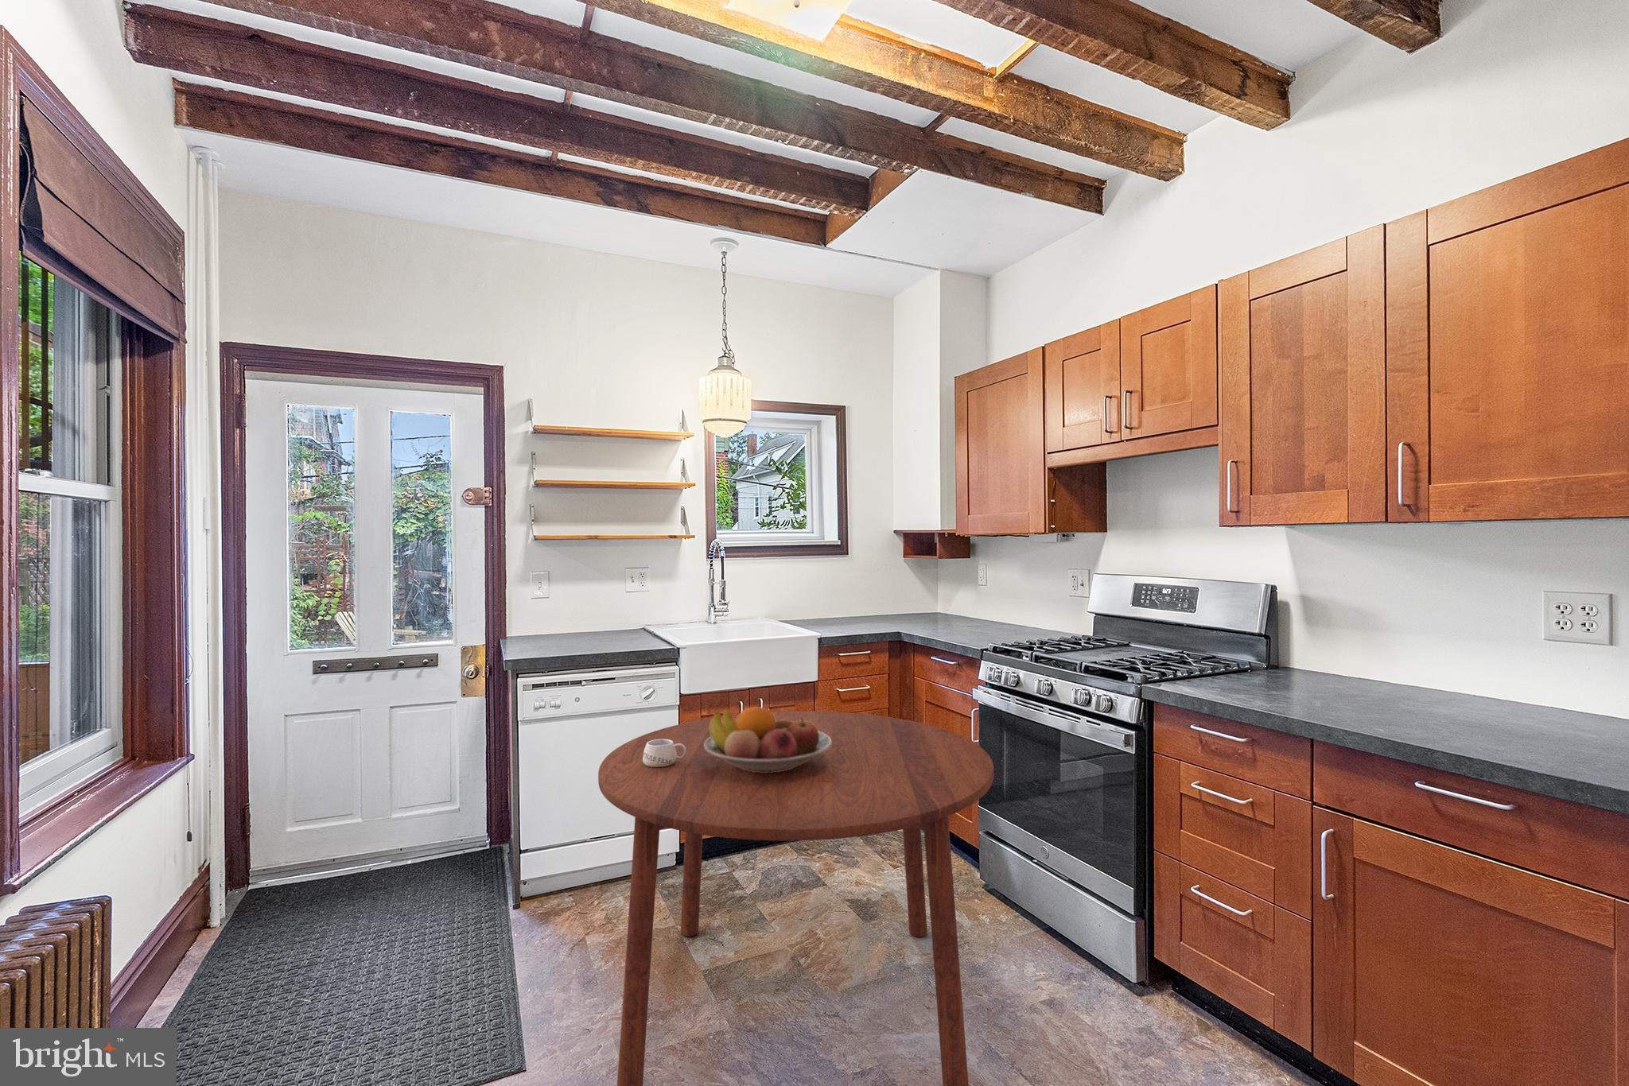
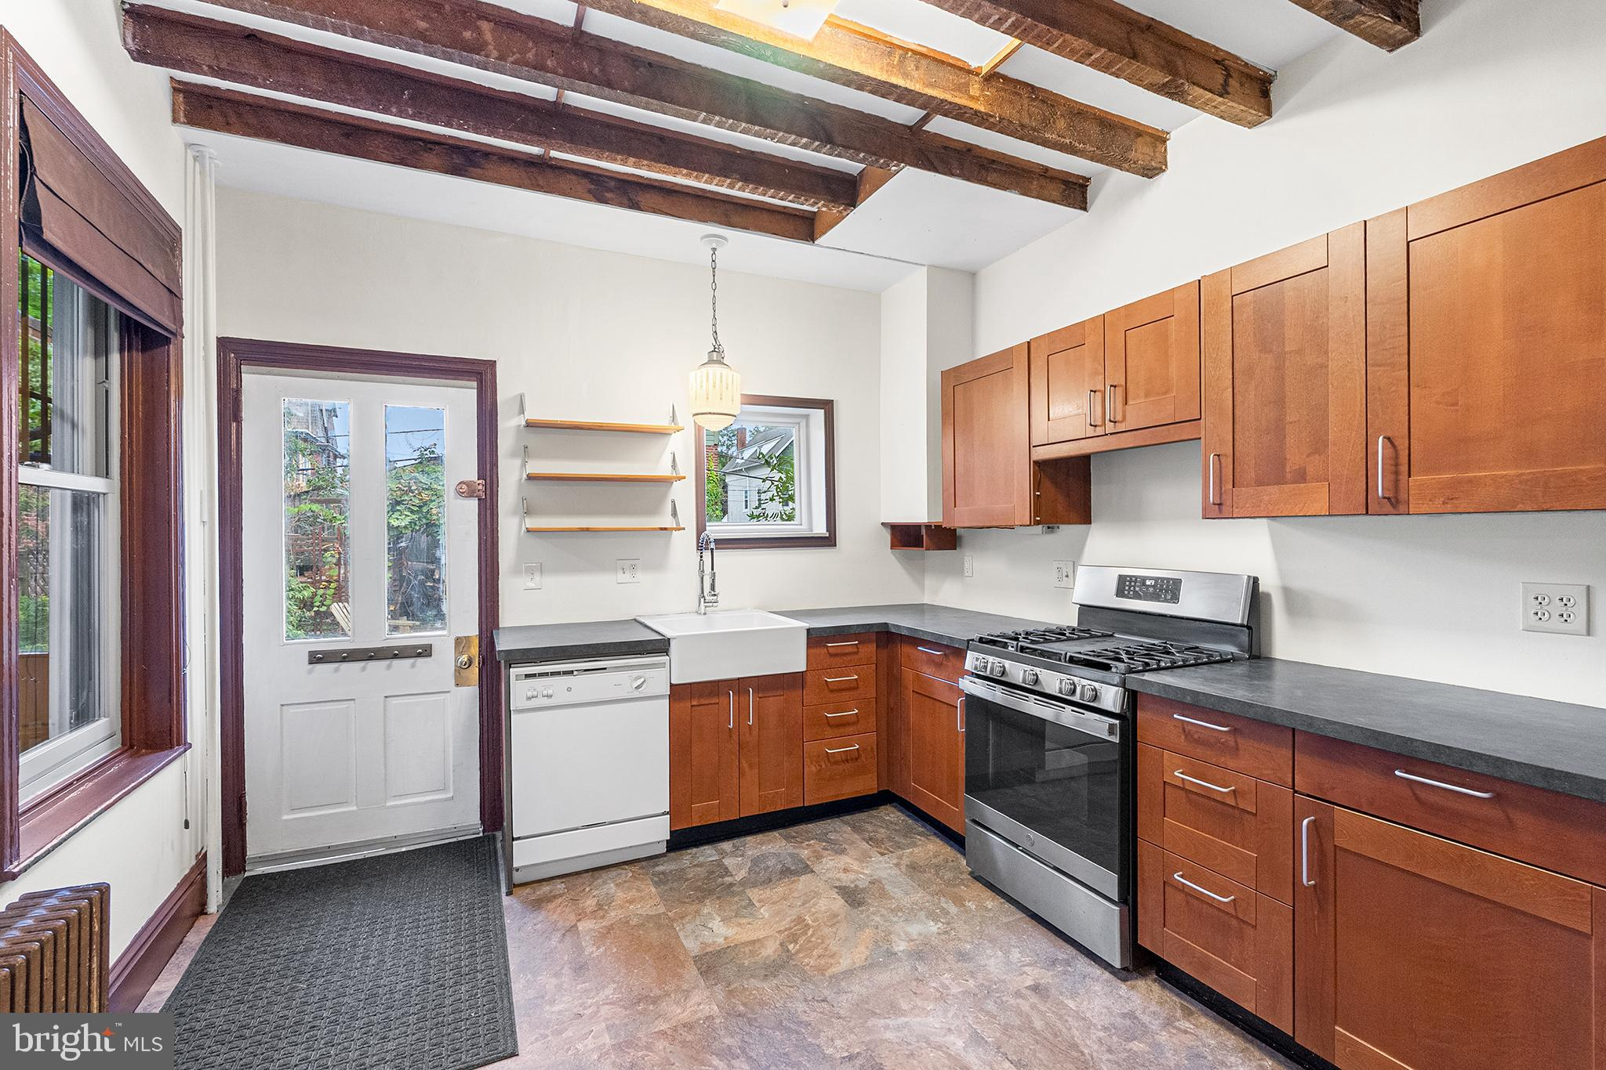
- fruit bowl (767, 736)
- mug (664, 751)
- dining table (798, 840)
